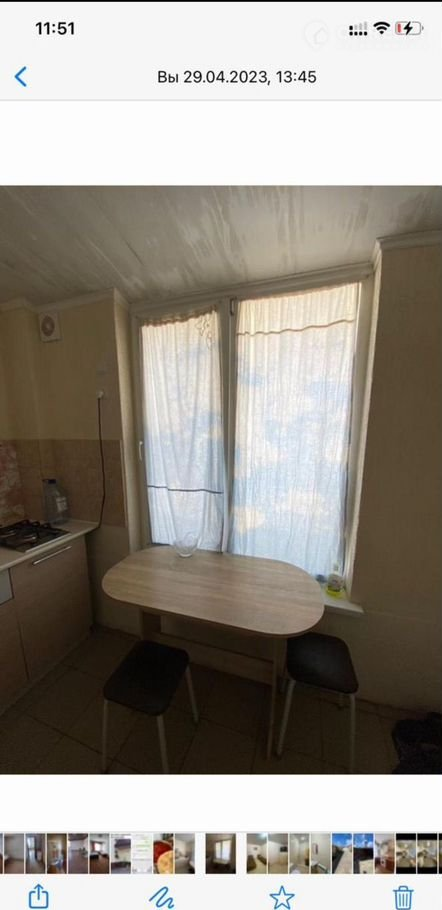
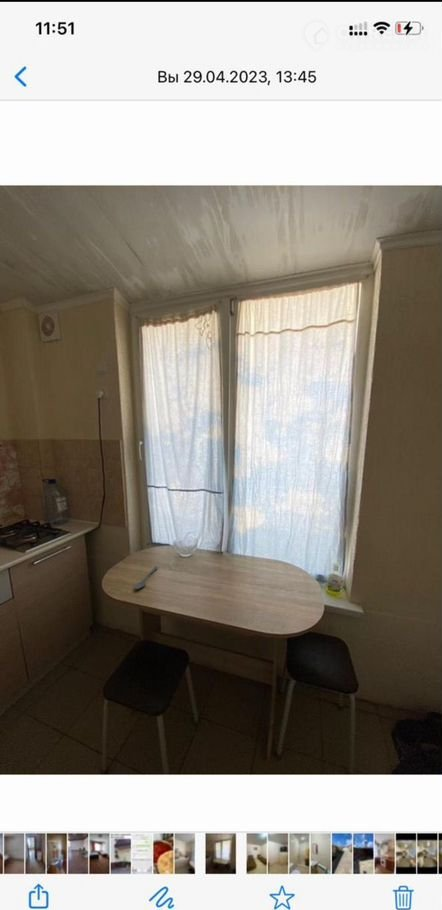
+ spoon (146, 576)
